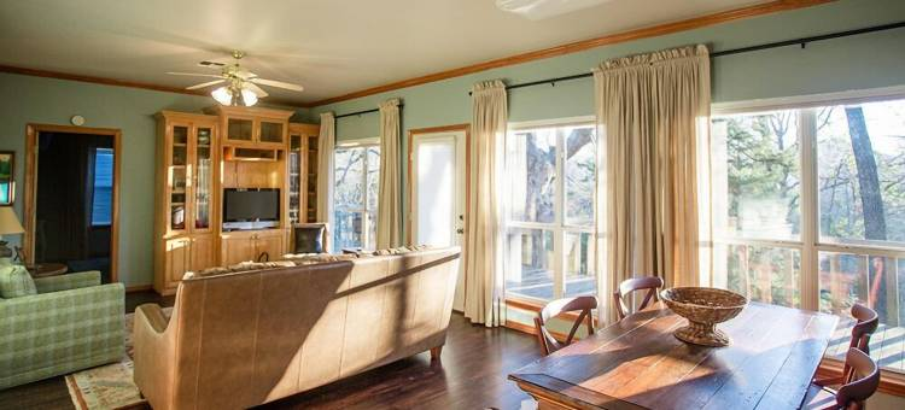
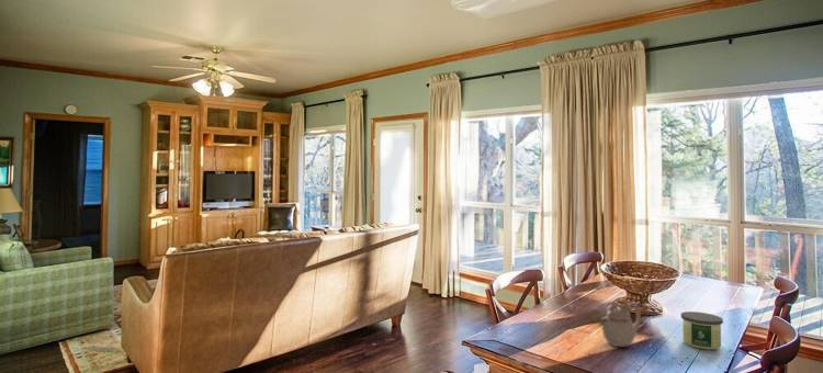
+ teapot (620, 323)
+ candle (701, 330)
